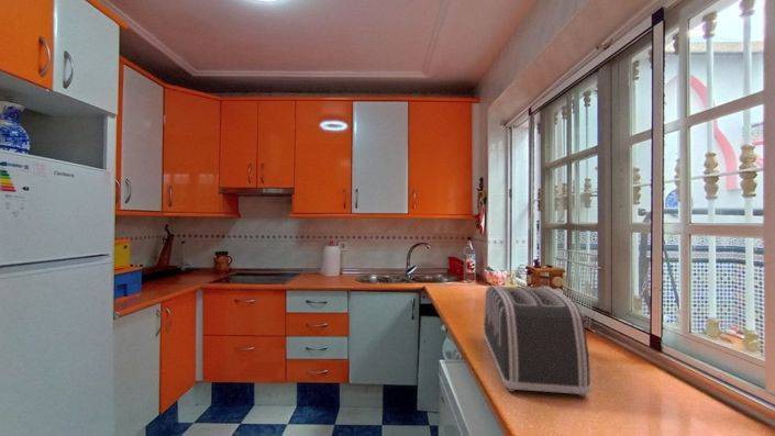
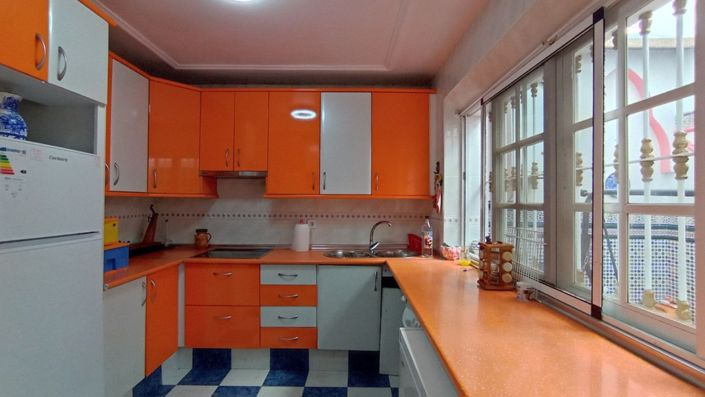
- toaster (525, 325)
